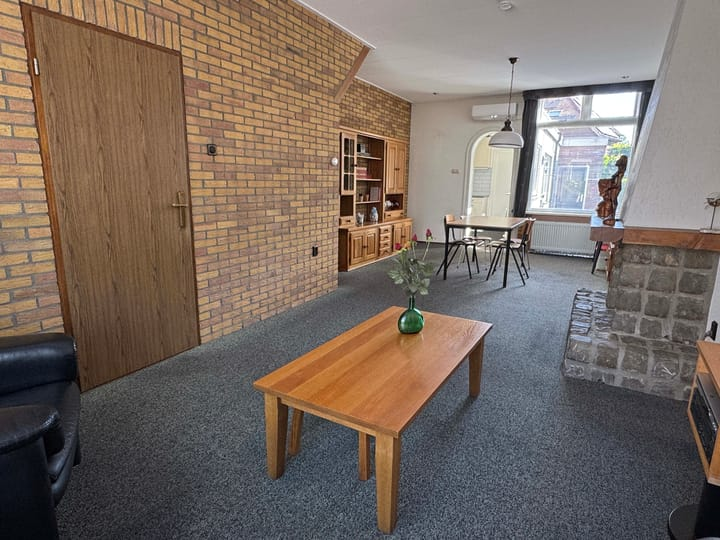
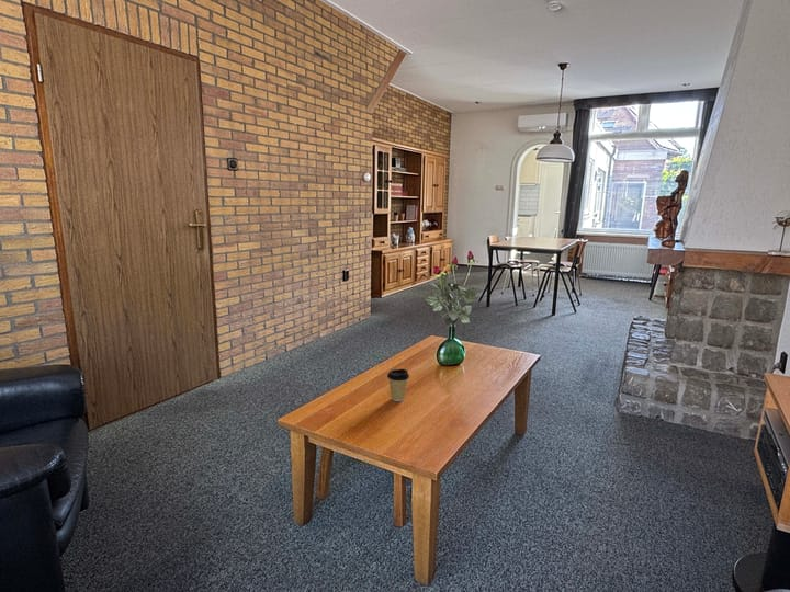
+ coffee cup (397, 385)
